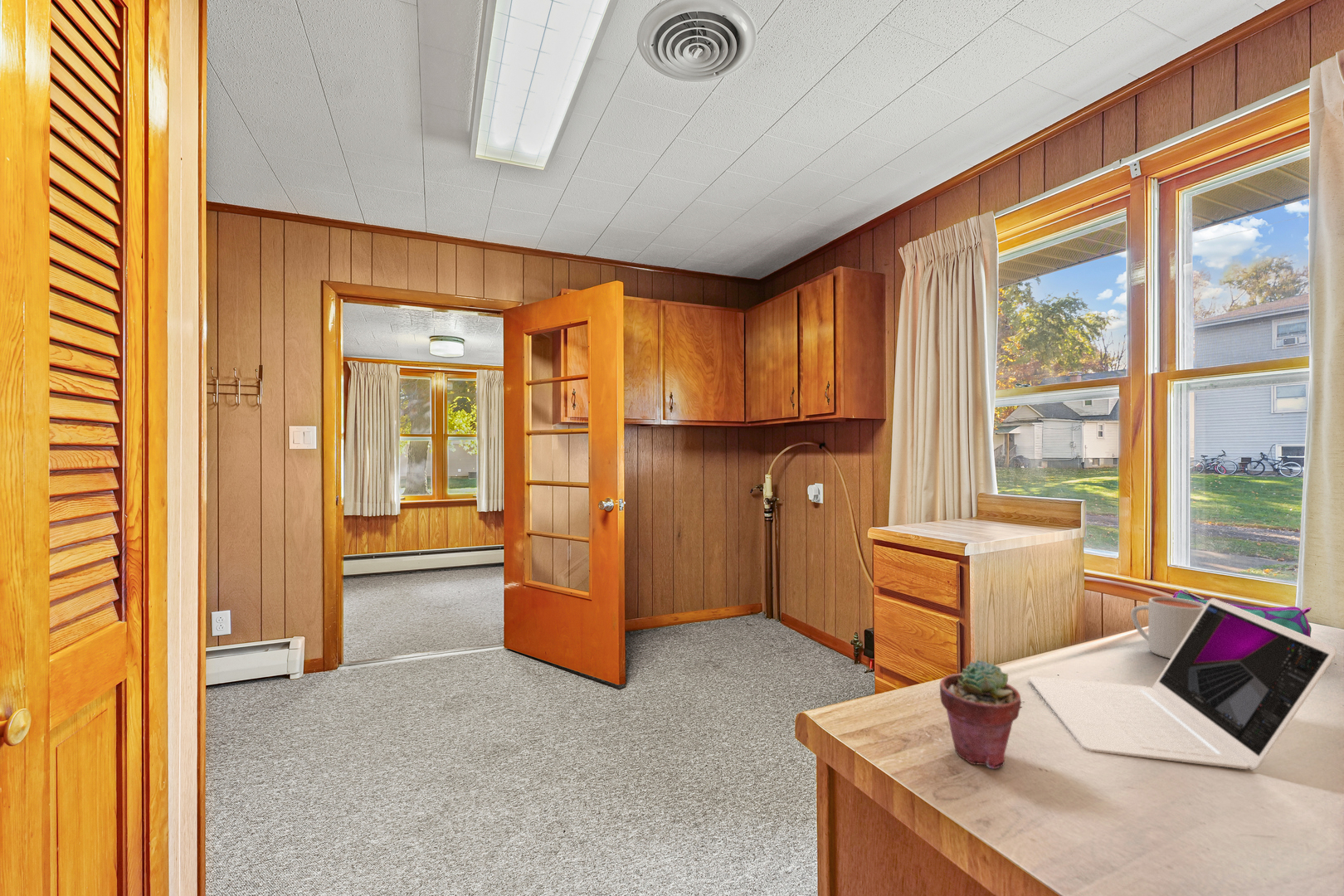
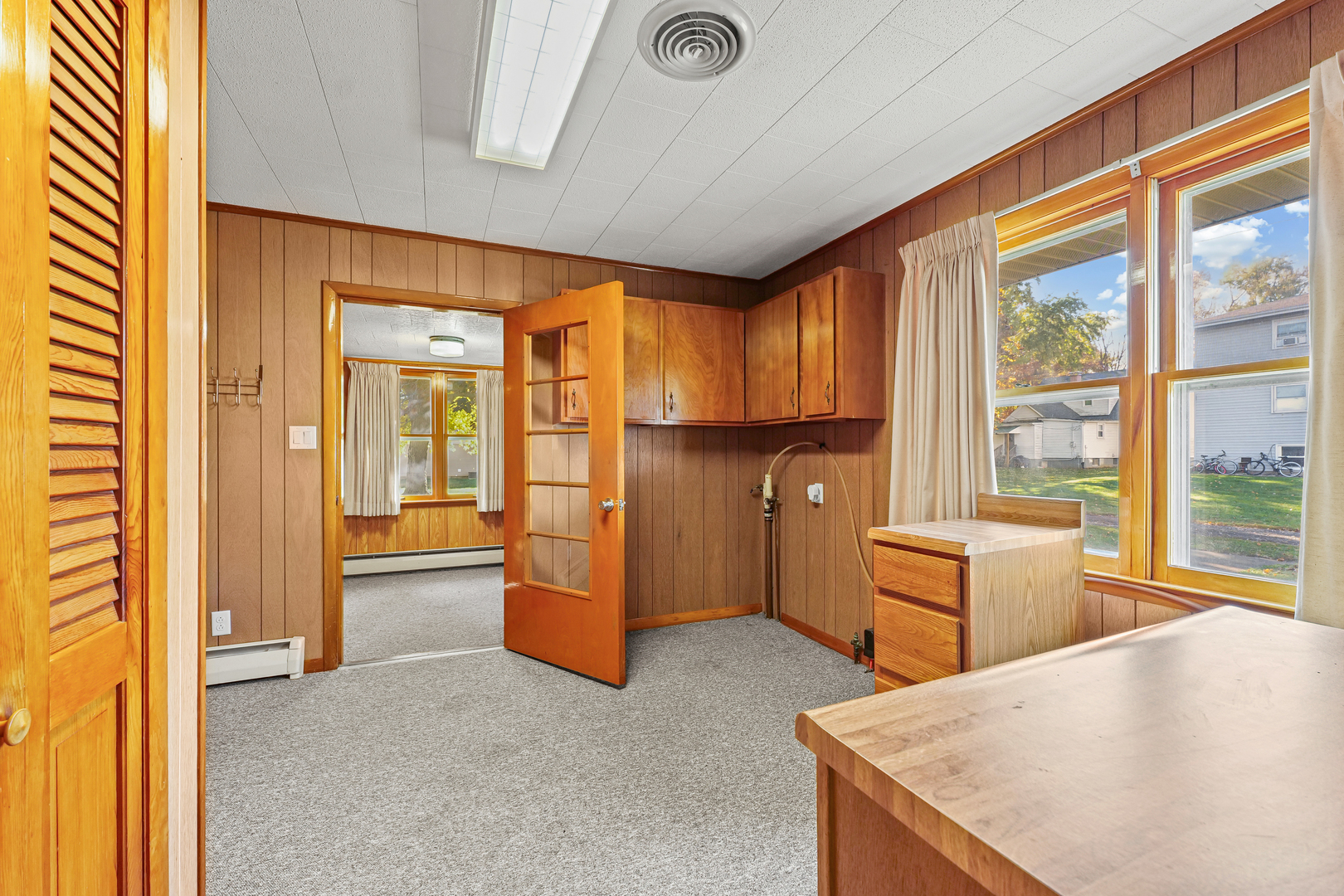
- mug (1166, 626)
- pencil case (1241, 609)
- potted succulent (979, 707)
- laptop (1165, 667)
